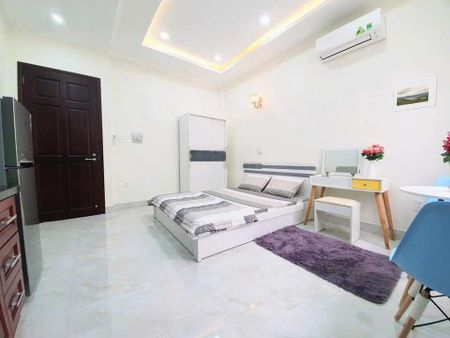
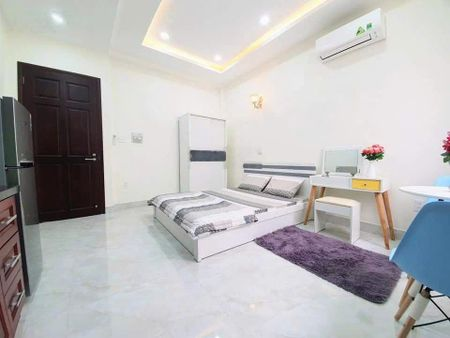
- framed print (412, 95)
